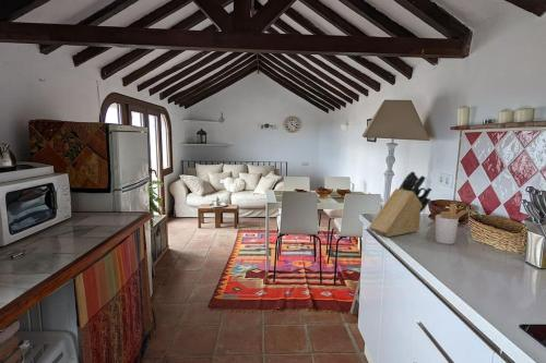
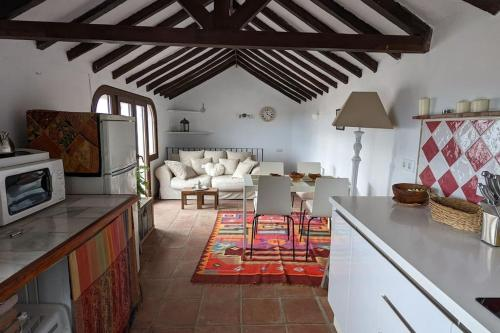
- knife block (402, 202)
- utensil holder (451, 223)
